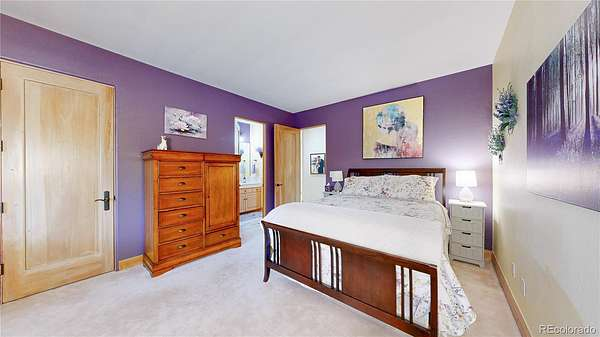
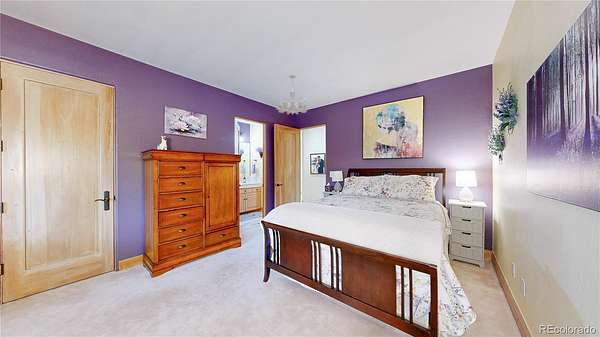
+ chandelier (292, 95)
